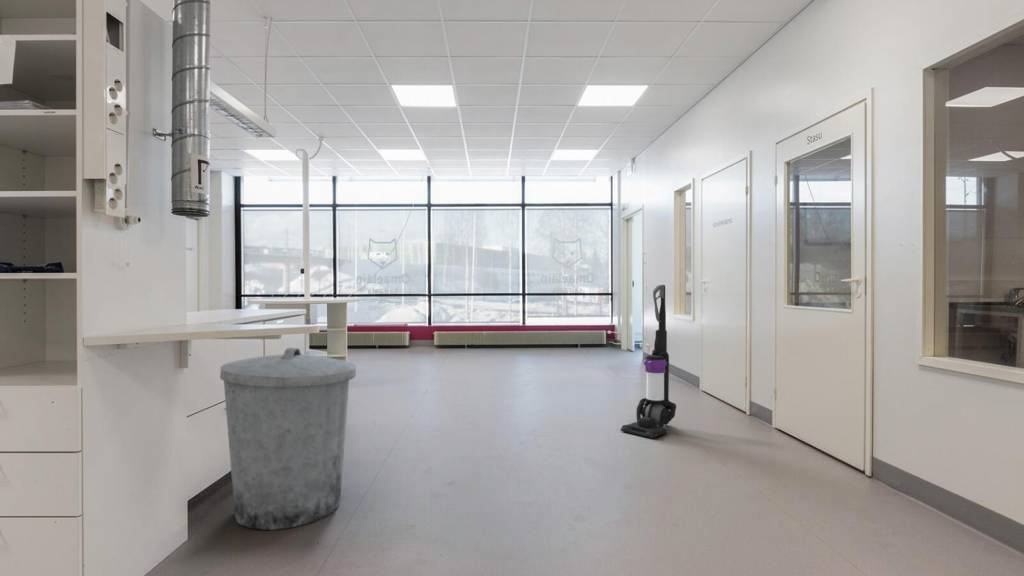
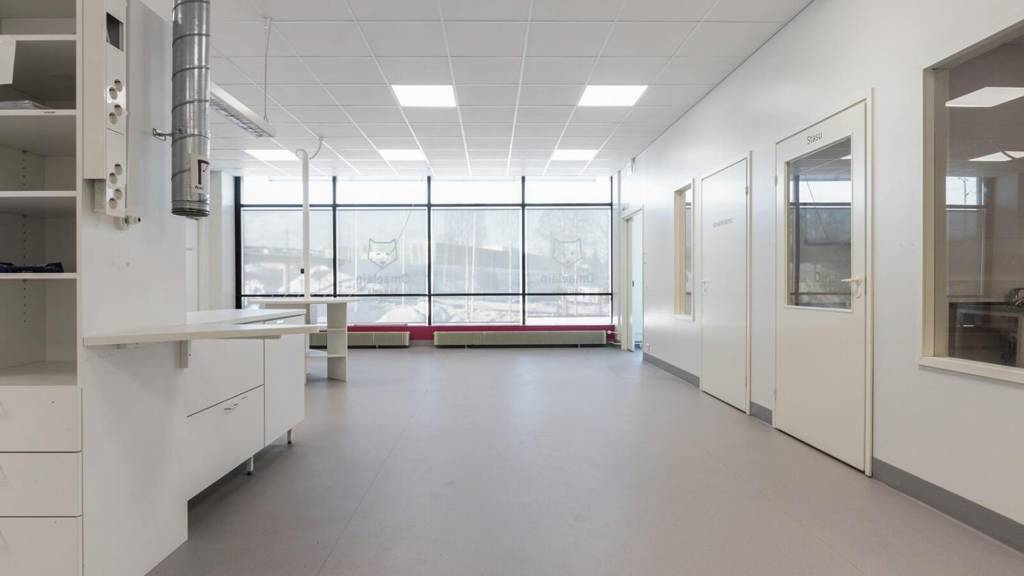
- vacuum cleaner (652, 357)
- trash can (291, 427)
